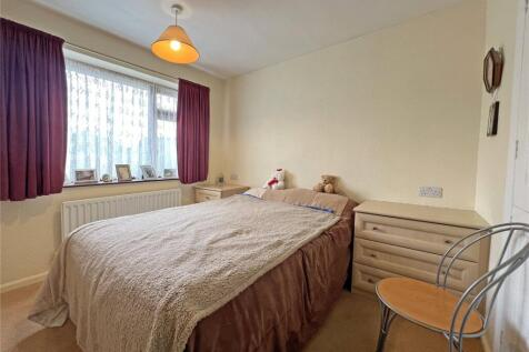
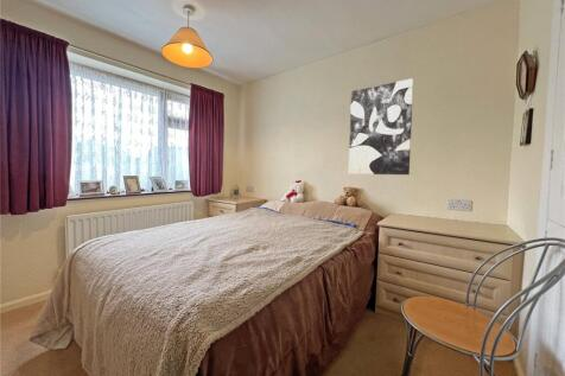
+ wall art (377, 130)
